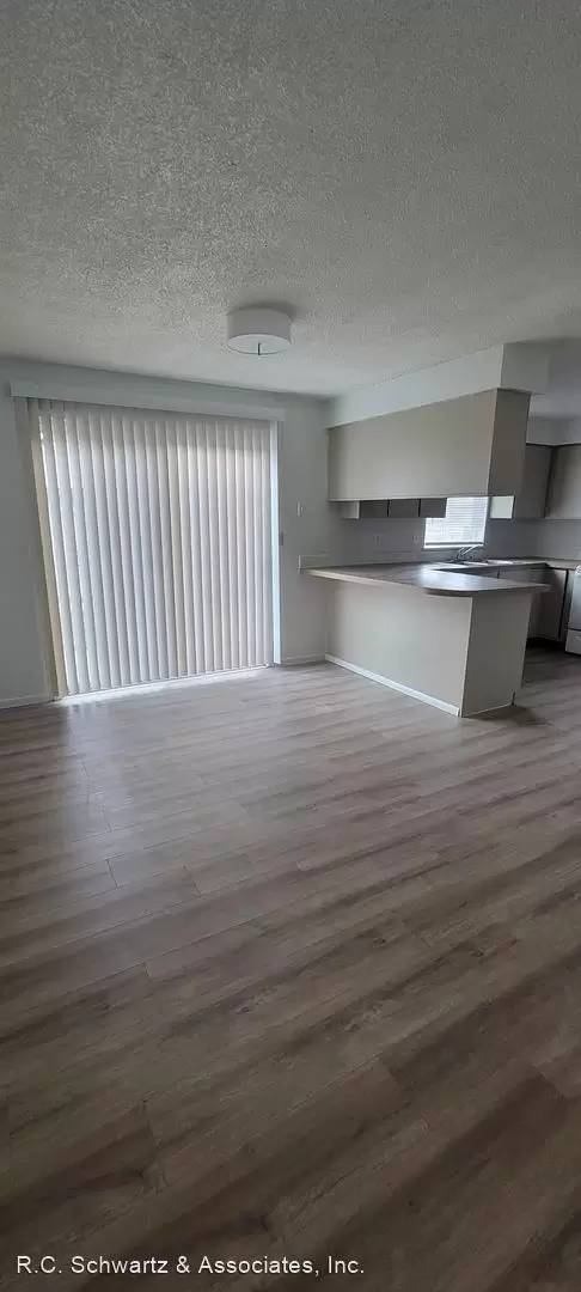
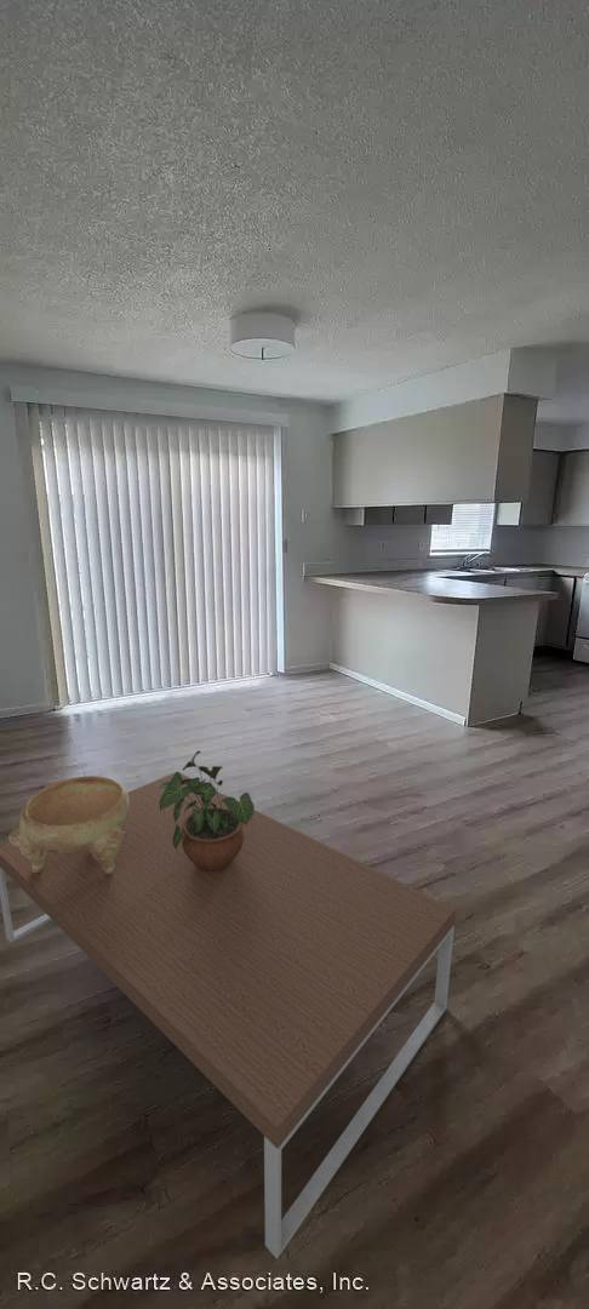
+ potted plant (205, 806)
+ coffee table (208, 925)
+ decorative bowl (74, 828)
